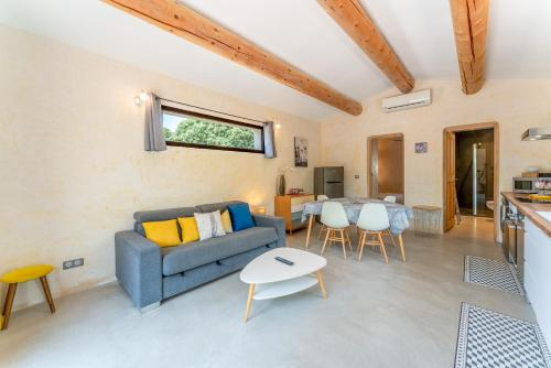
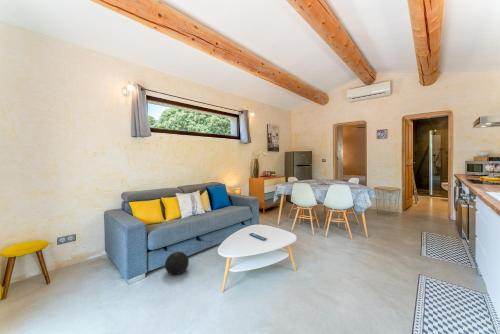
+ decorative ball (176, 262)
